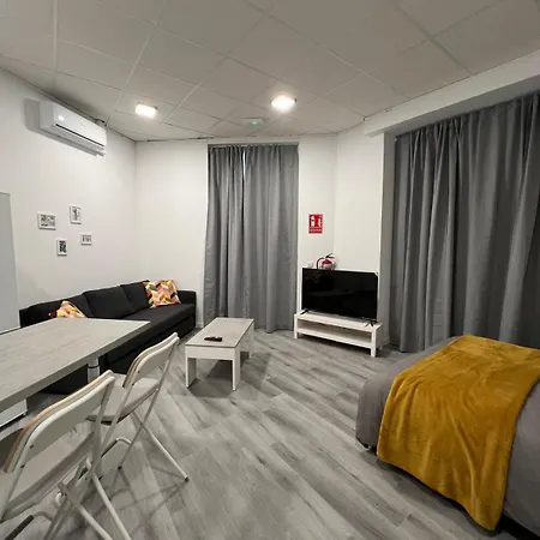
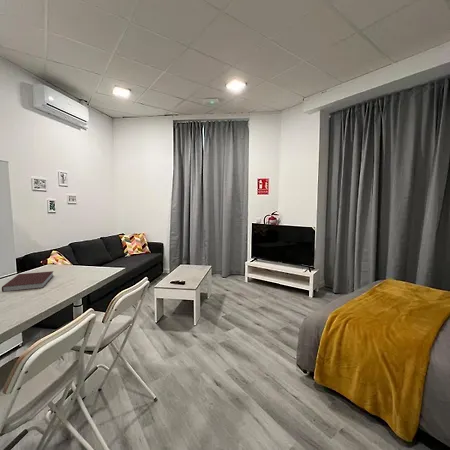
+ notebook (30, 280)
